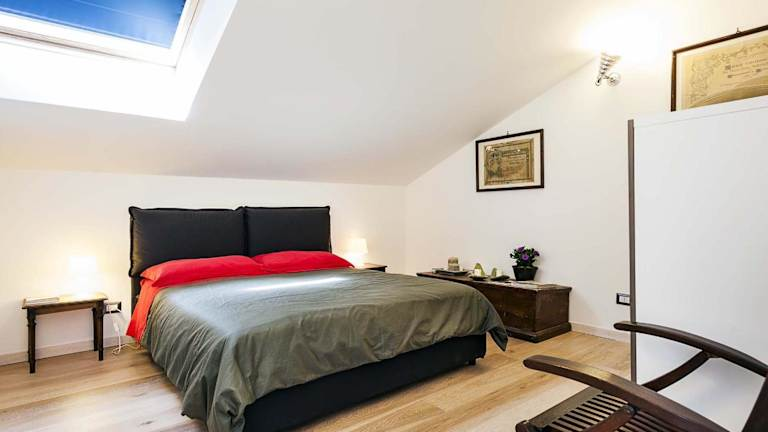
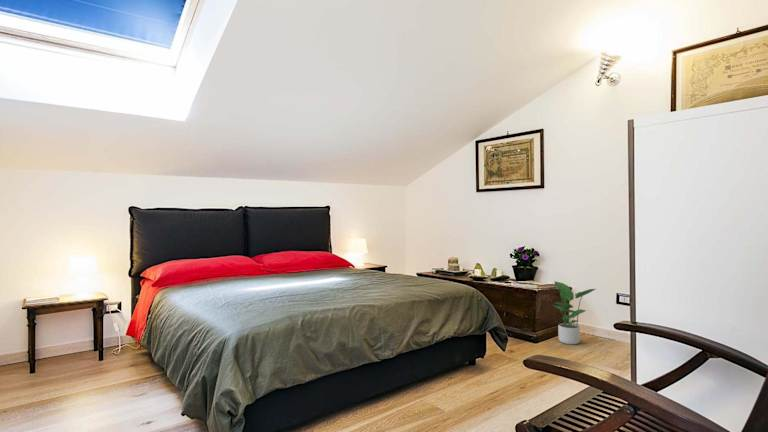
+ potted plant (570, 314)
